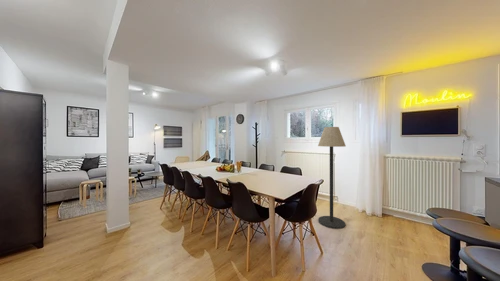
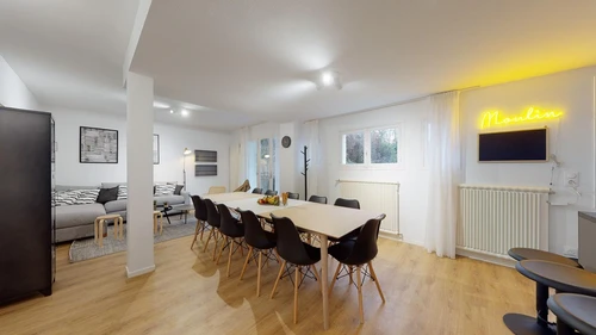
- floor lamp (331, 174)
